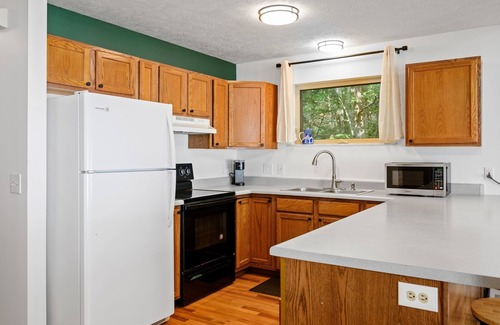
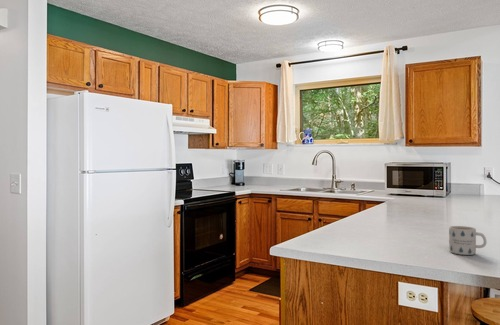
+ mug (467, 240)
